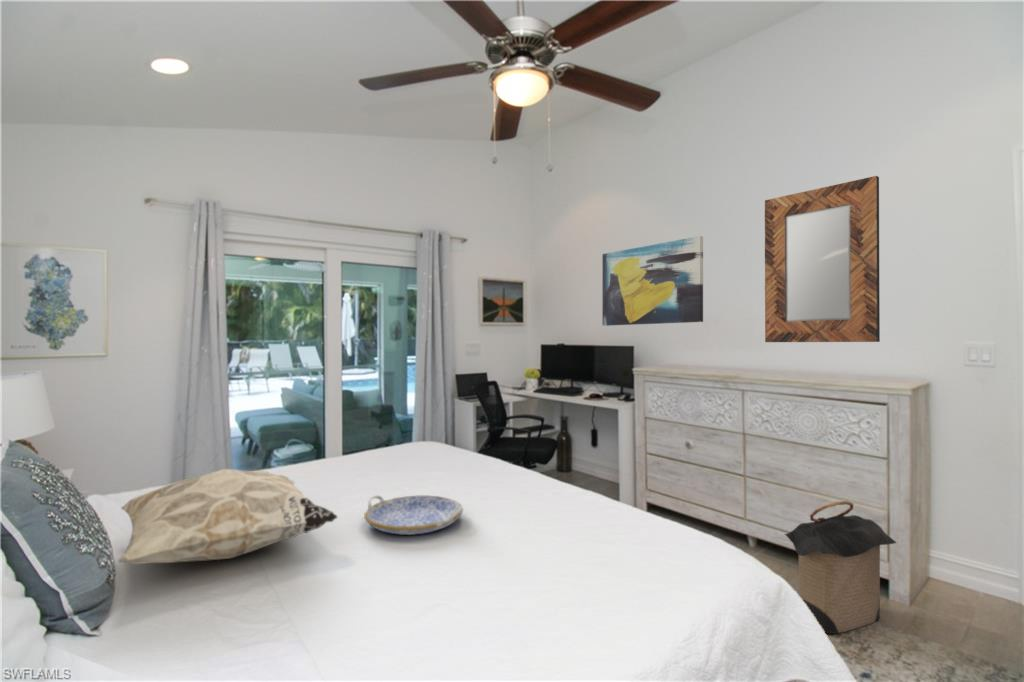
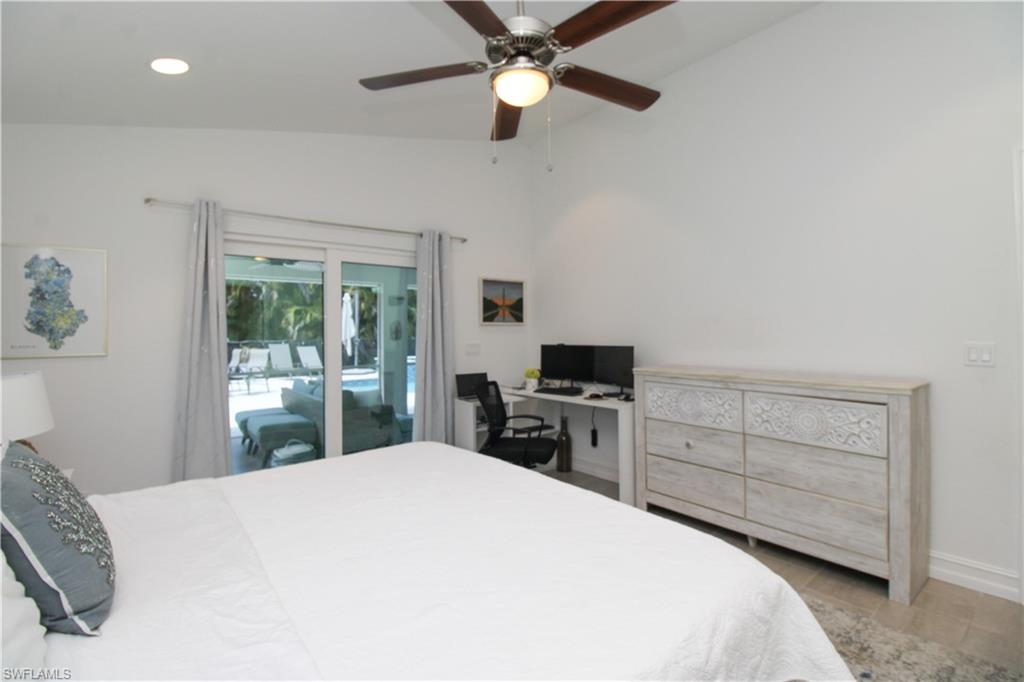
- serving tray (414, 512)
- decorative pillow (226, 511)
- home mirror (817, 265)
- laundry hamper (838, 555)
- wall art (648, 284)
